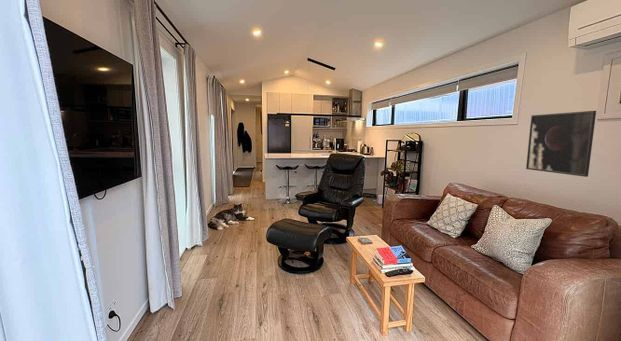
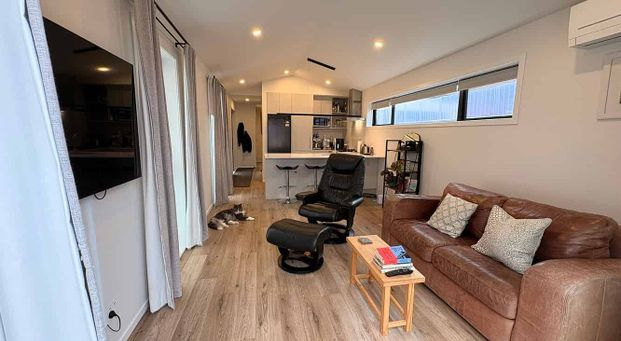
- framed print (557, 143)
